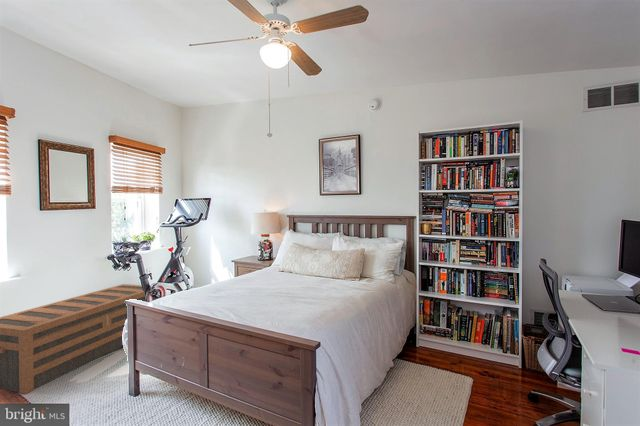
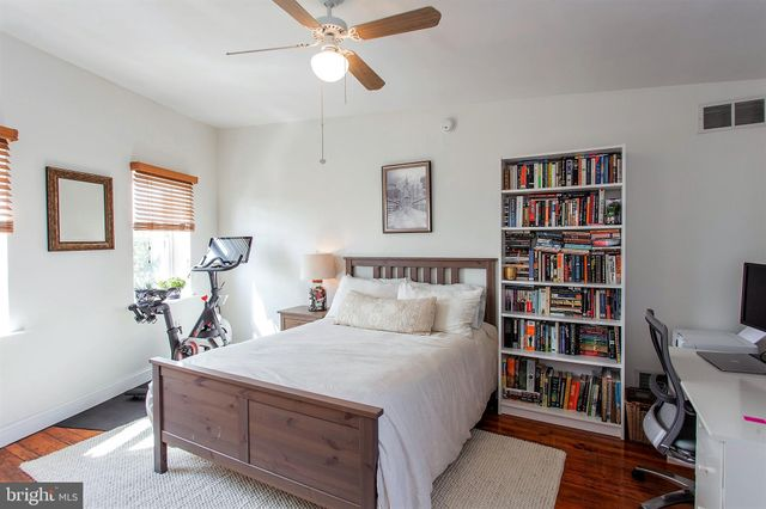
- storage bench (85, 326)
